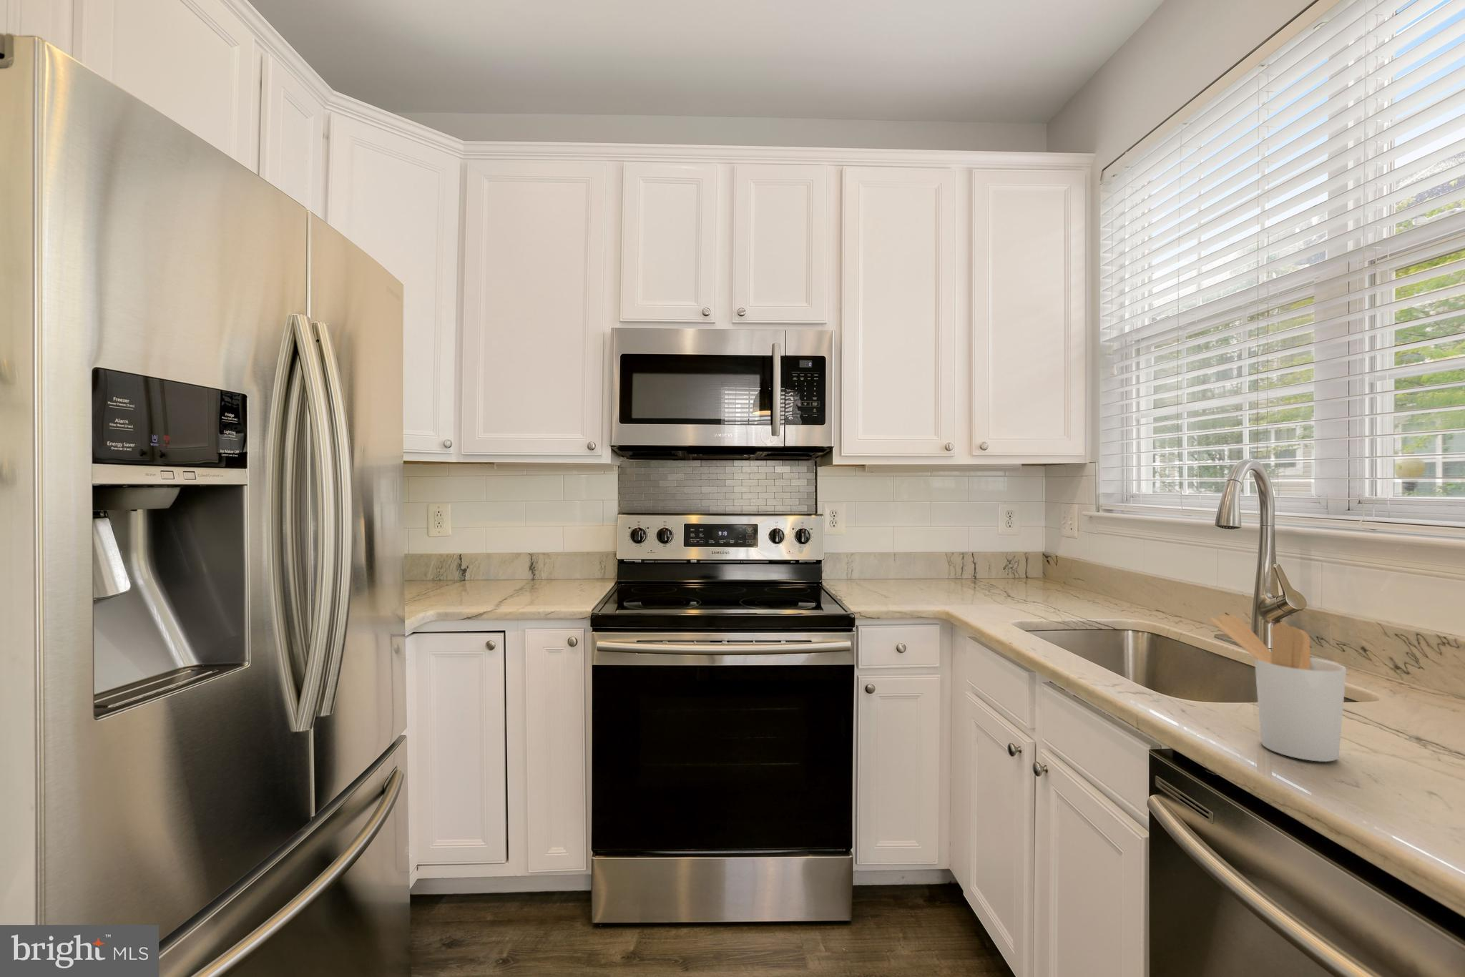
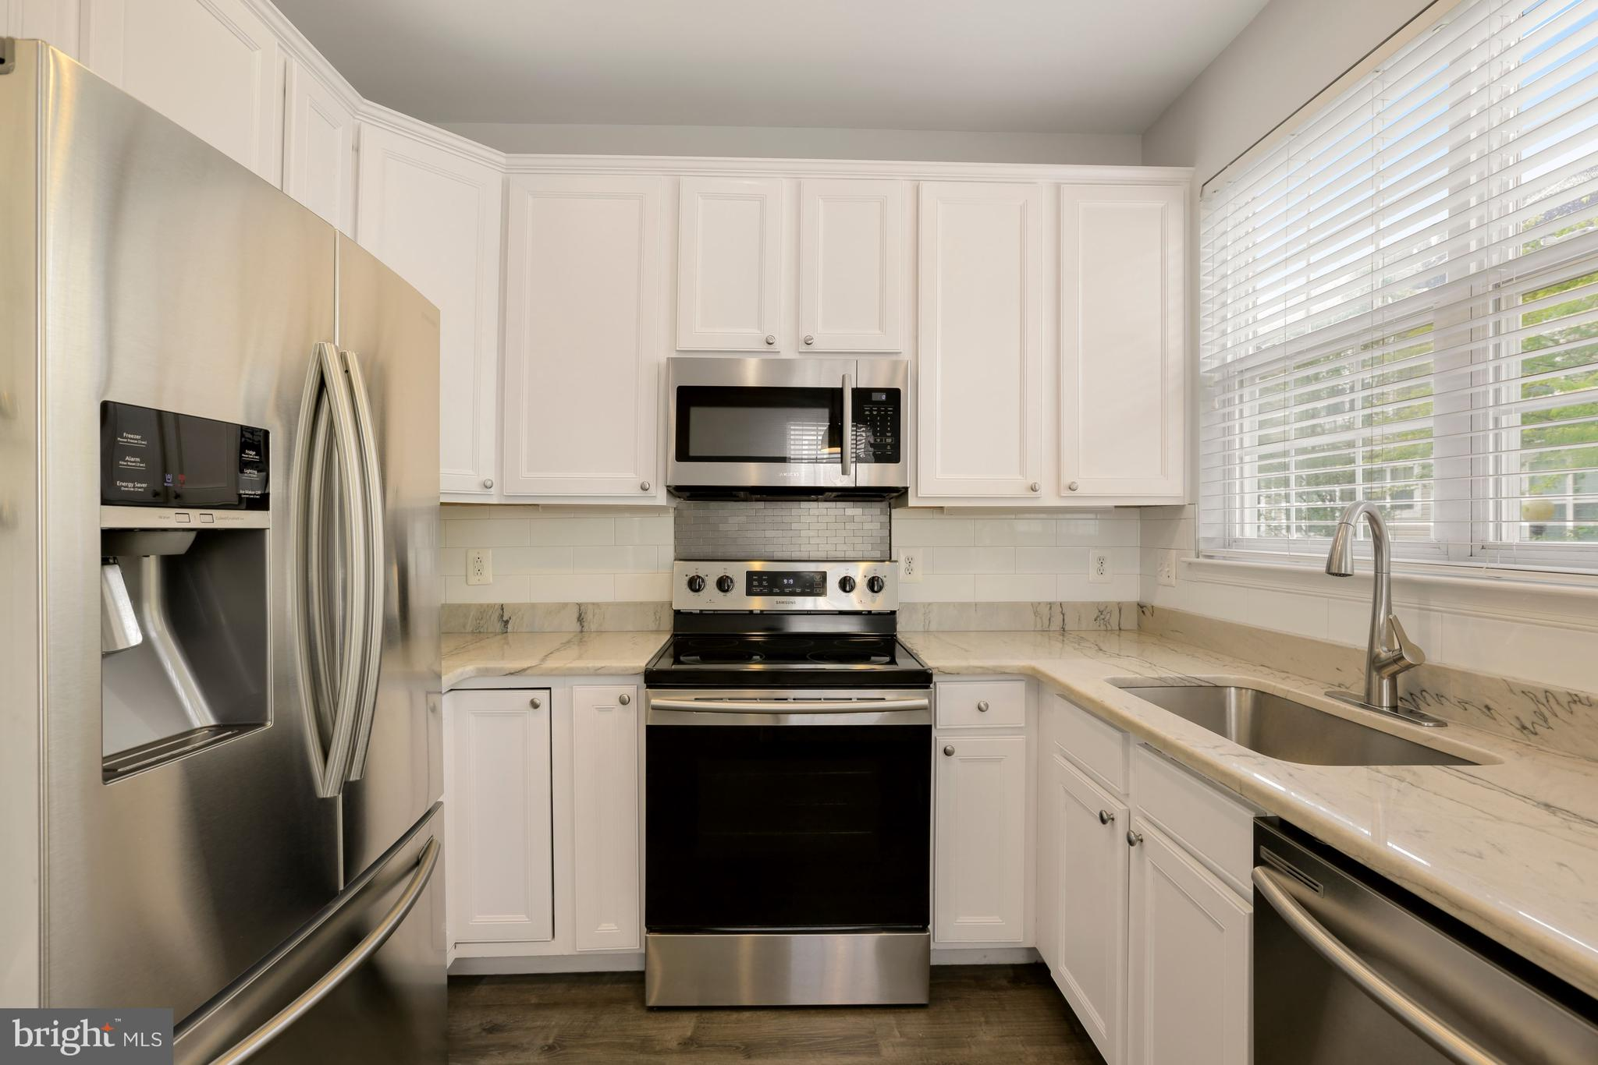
- utensil holder (1274, 680)
